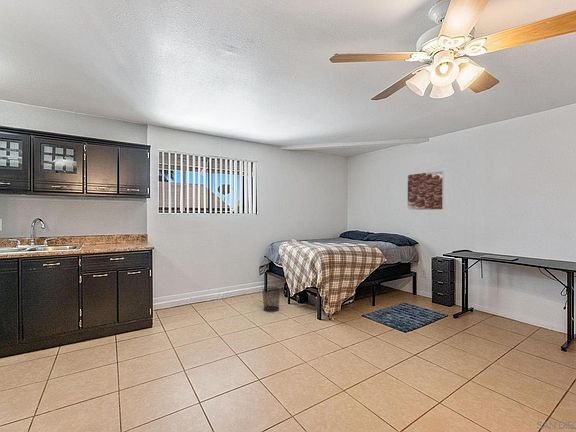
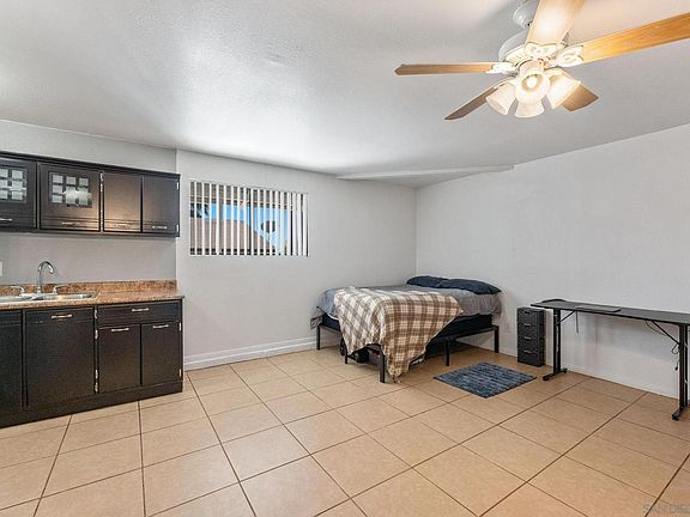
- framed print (424, 191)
- waste bin (271, 299)
